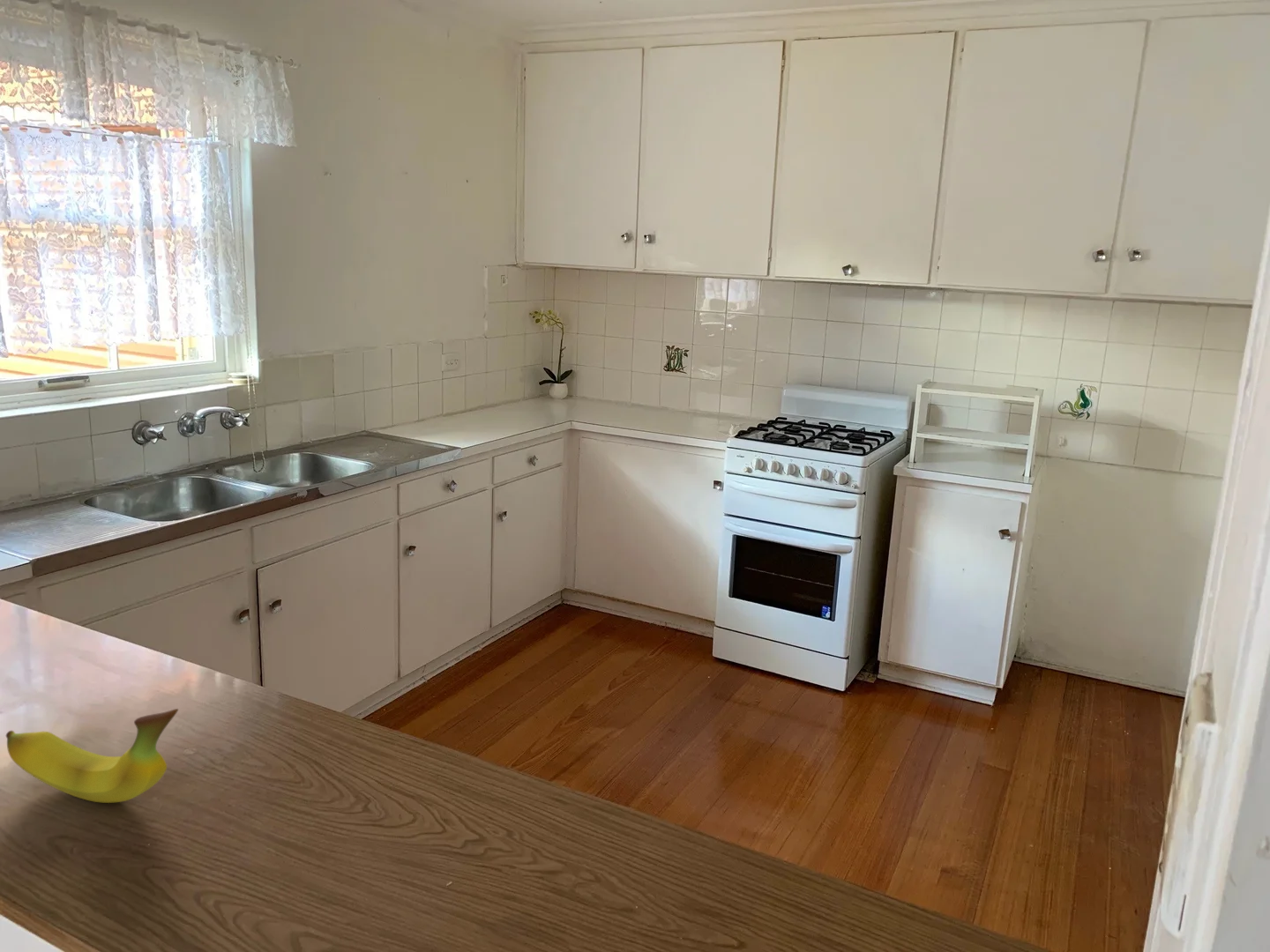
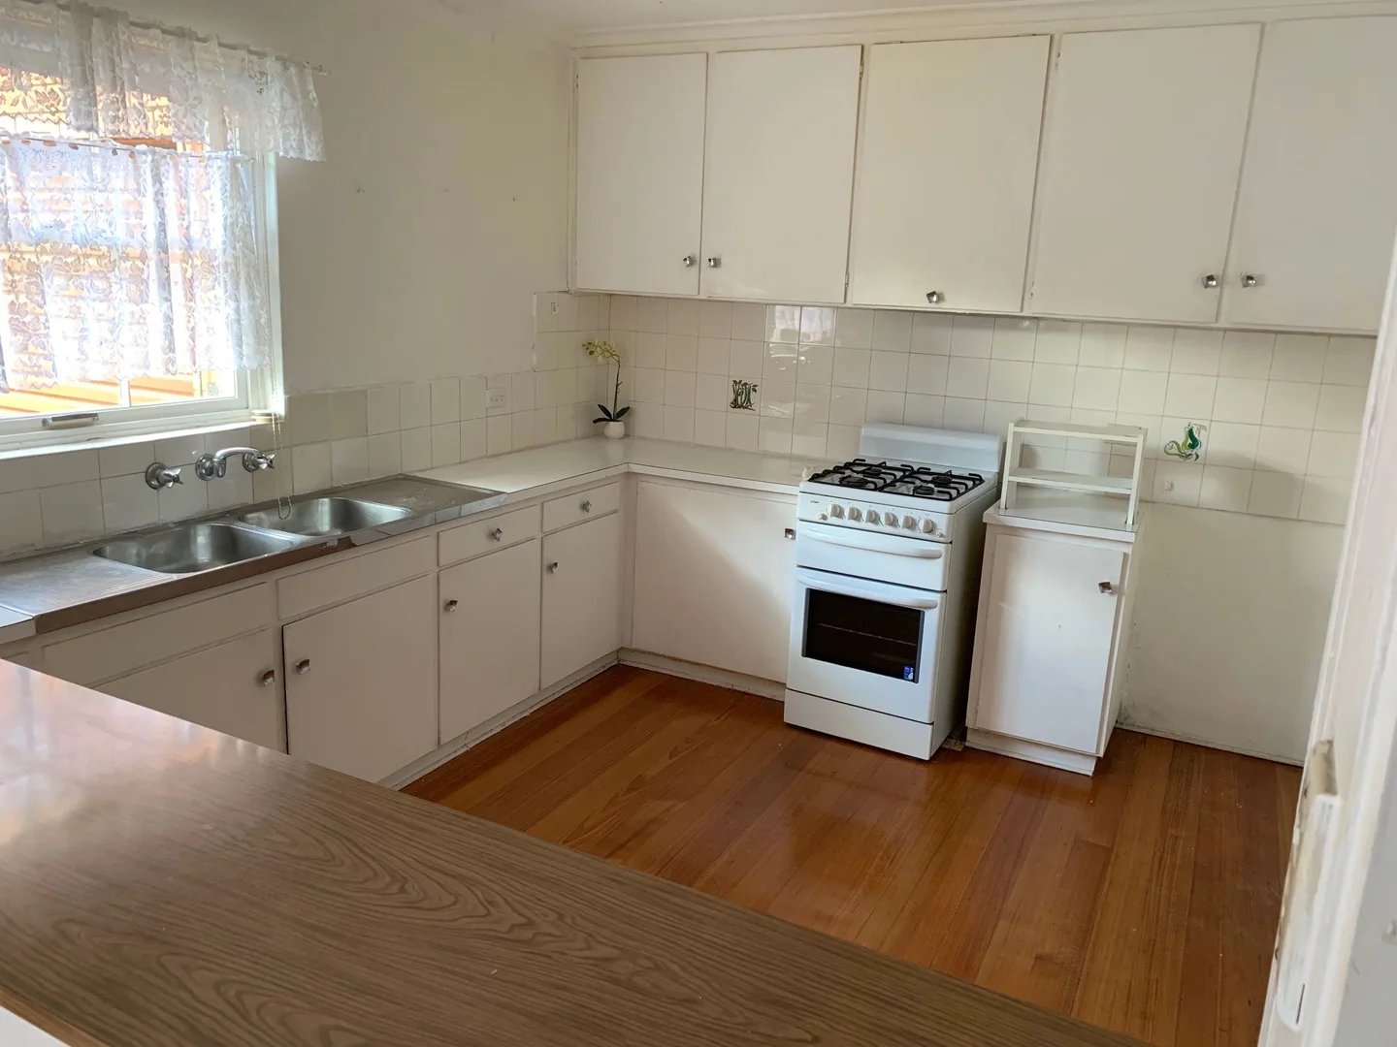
- fruit (86, 750)
